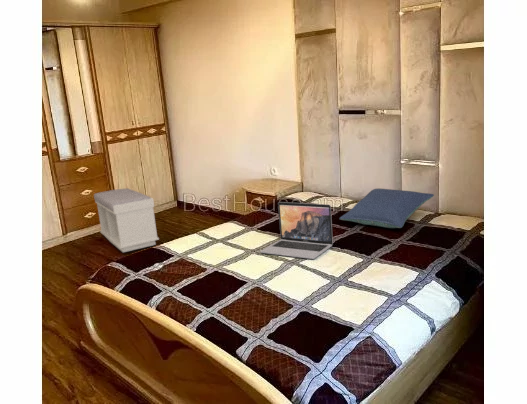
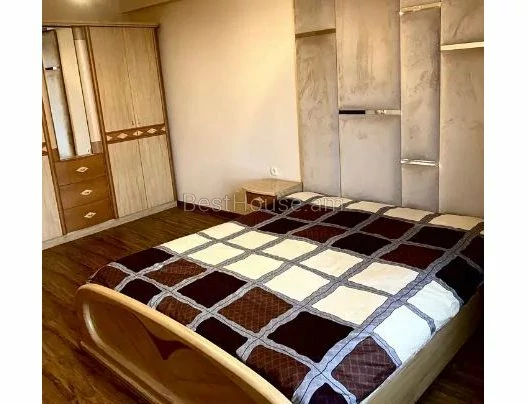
- pillow (386, 207)
- laptop (295, 229)
- bench (124, 217)
